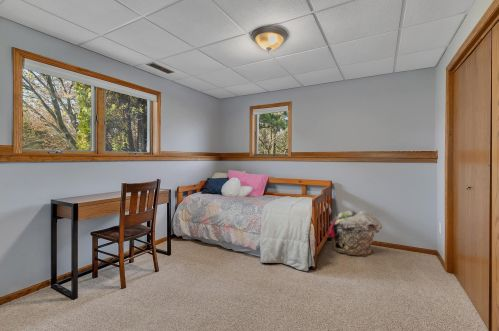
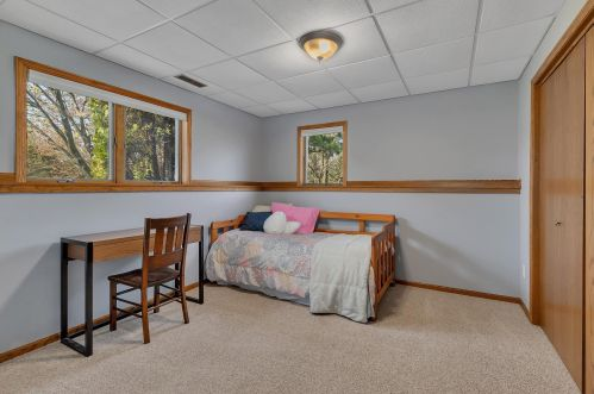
- laundry basket (354, 229)
